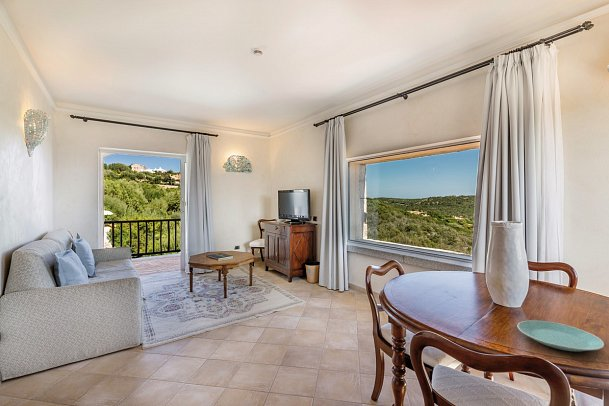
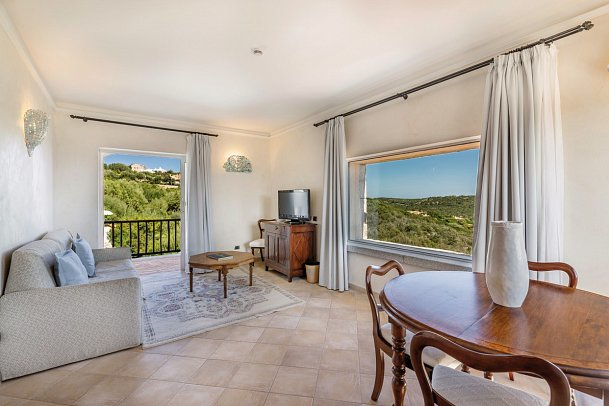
- plate (557, 336)
